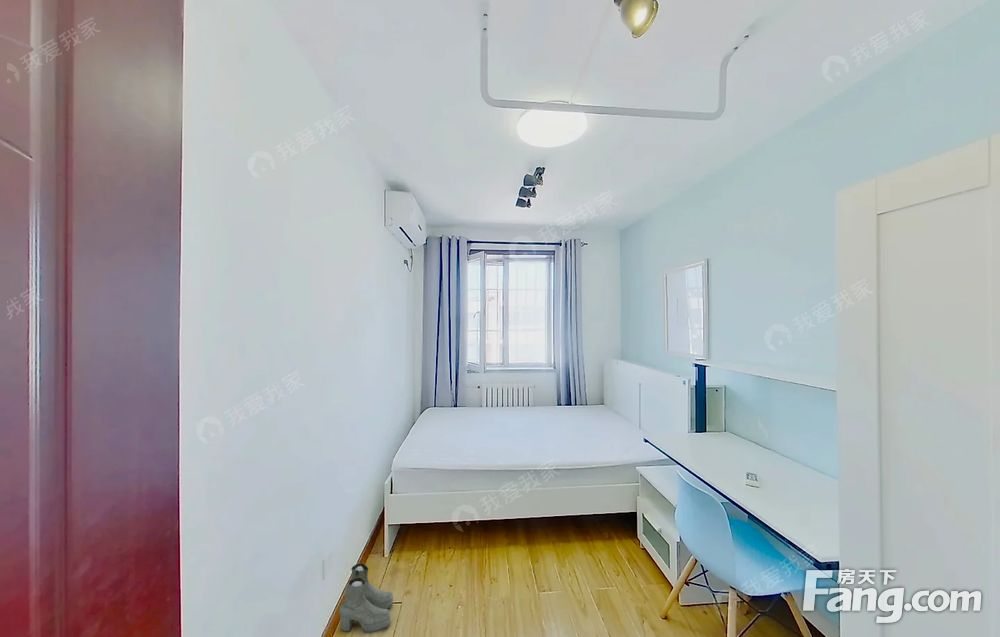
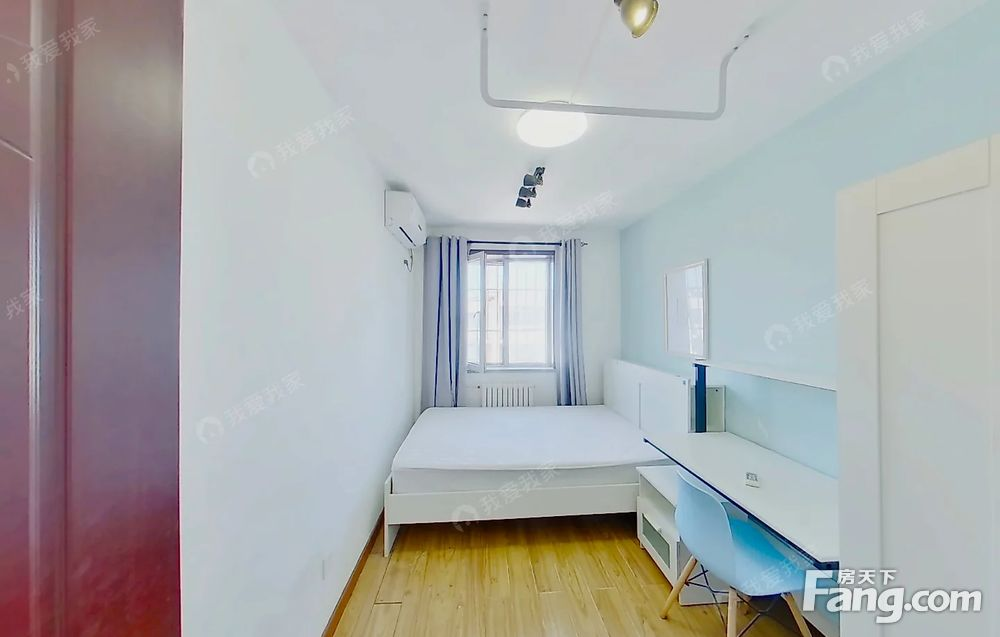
- boots (367, 594)
